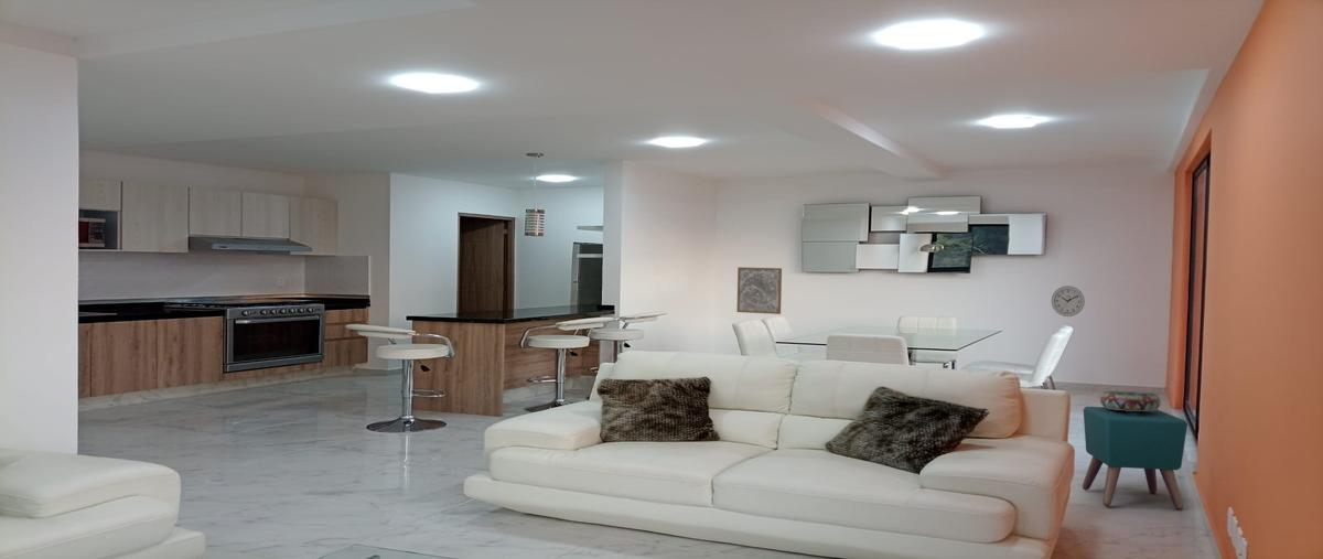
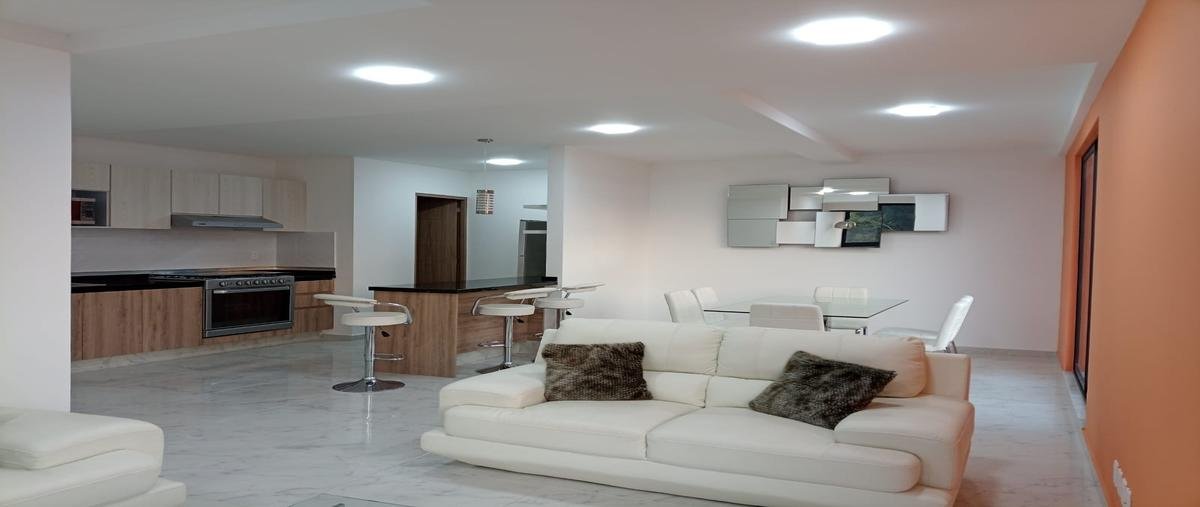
- ottoman (1131, 455)
- wall art (759, 290)
- decorative bowl (1130, 402)
- wall clock (1067, 301)
